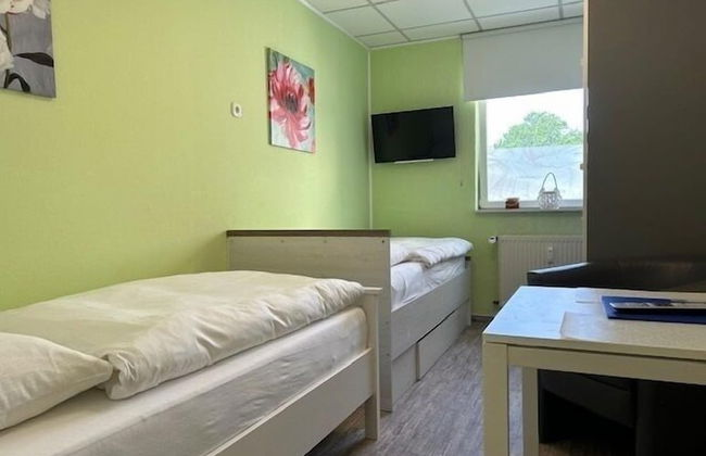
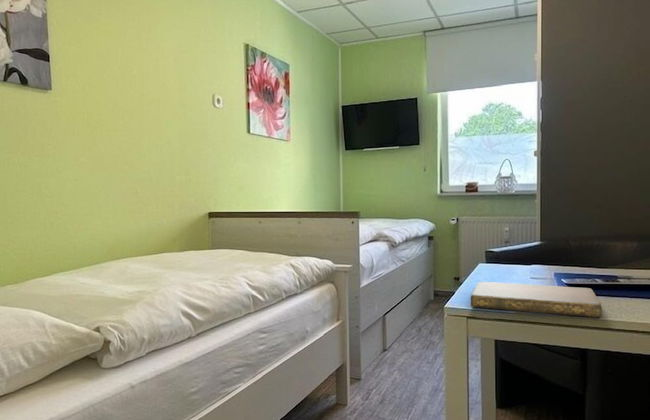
+ notebook (532, 297)
